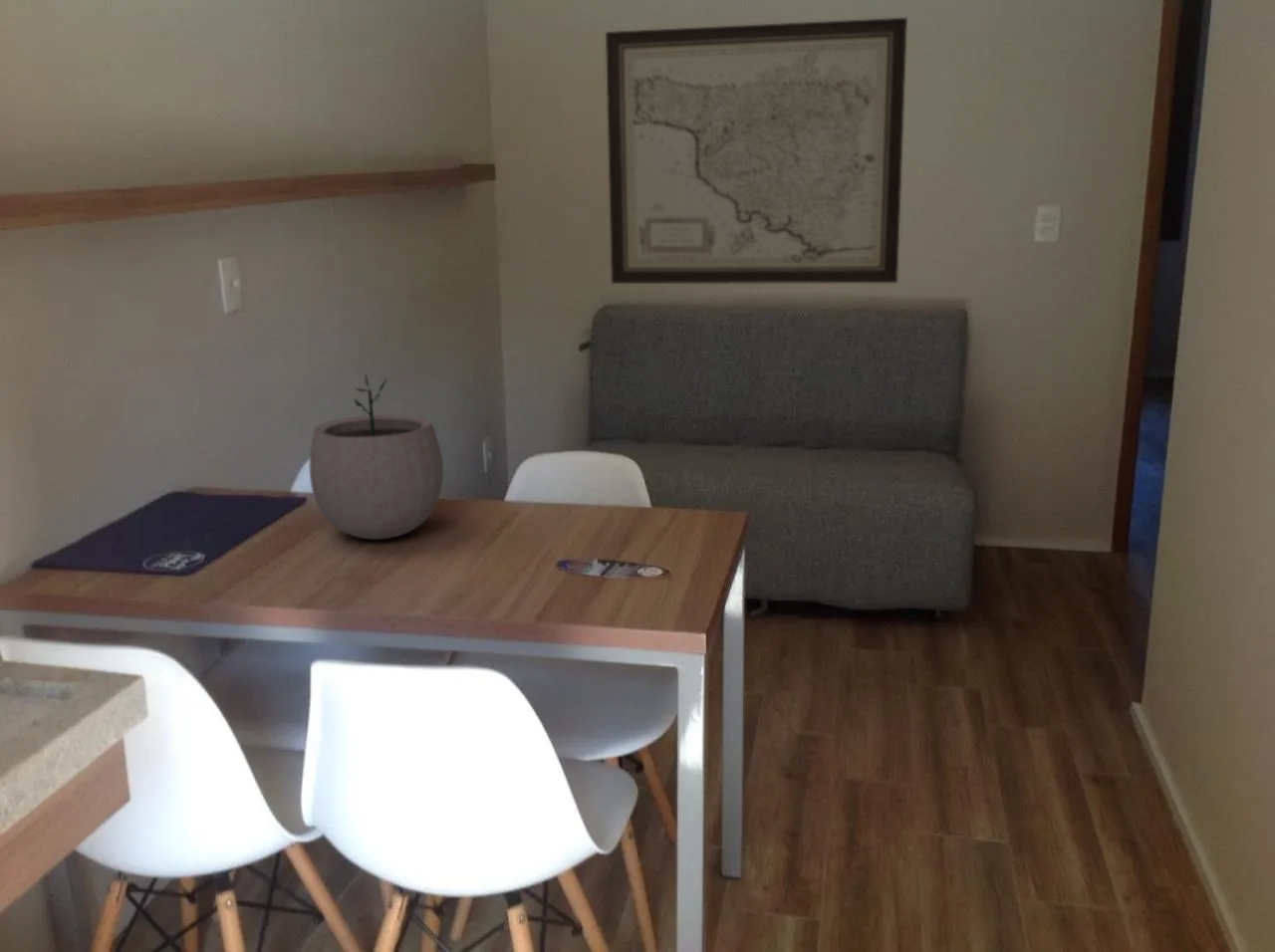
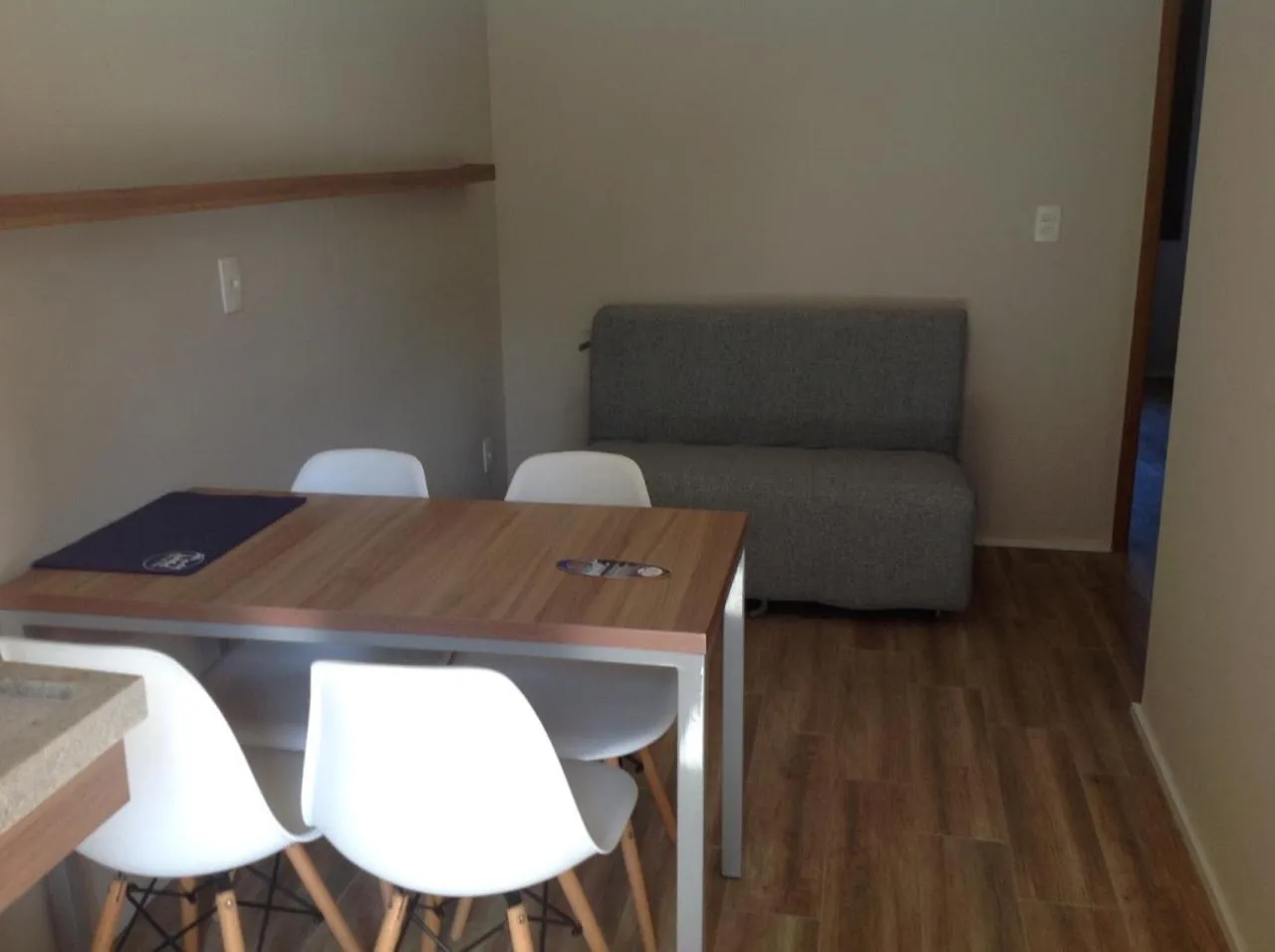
- plant pot (376, 456)
- wall art (751, 157)
